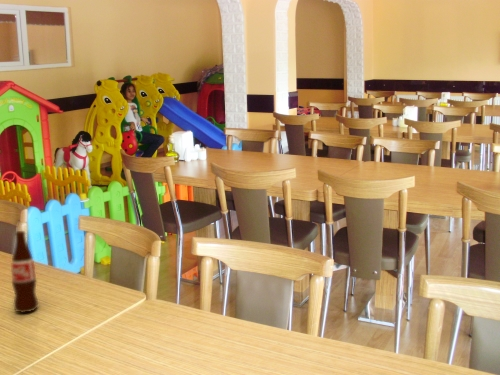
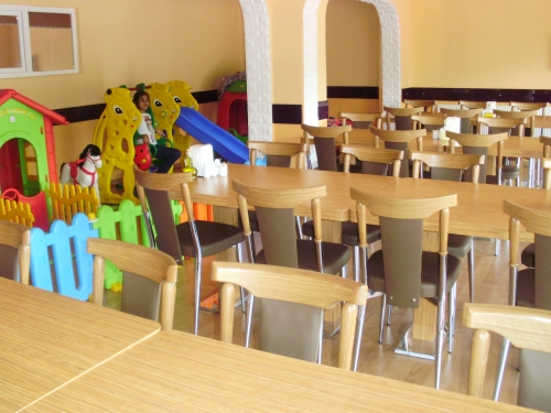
- bottle (23, 271)
